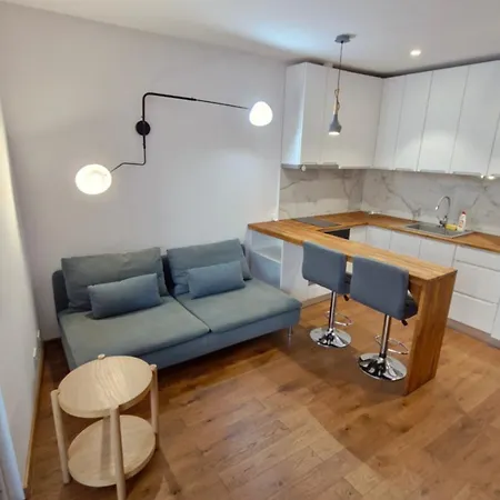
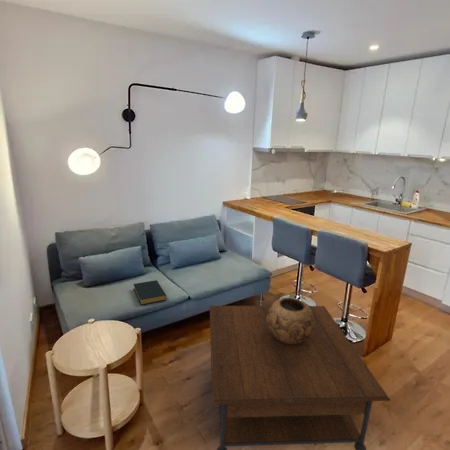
+ decorative bowl (290, 320)
+ hardback book (149, 291)
+ coffee table (279, 368)
